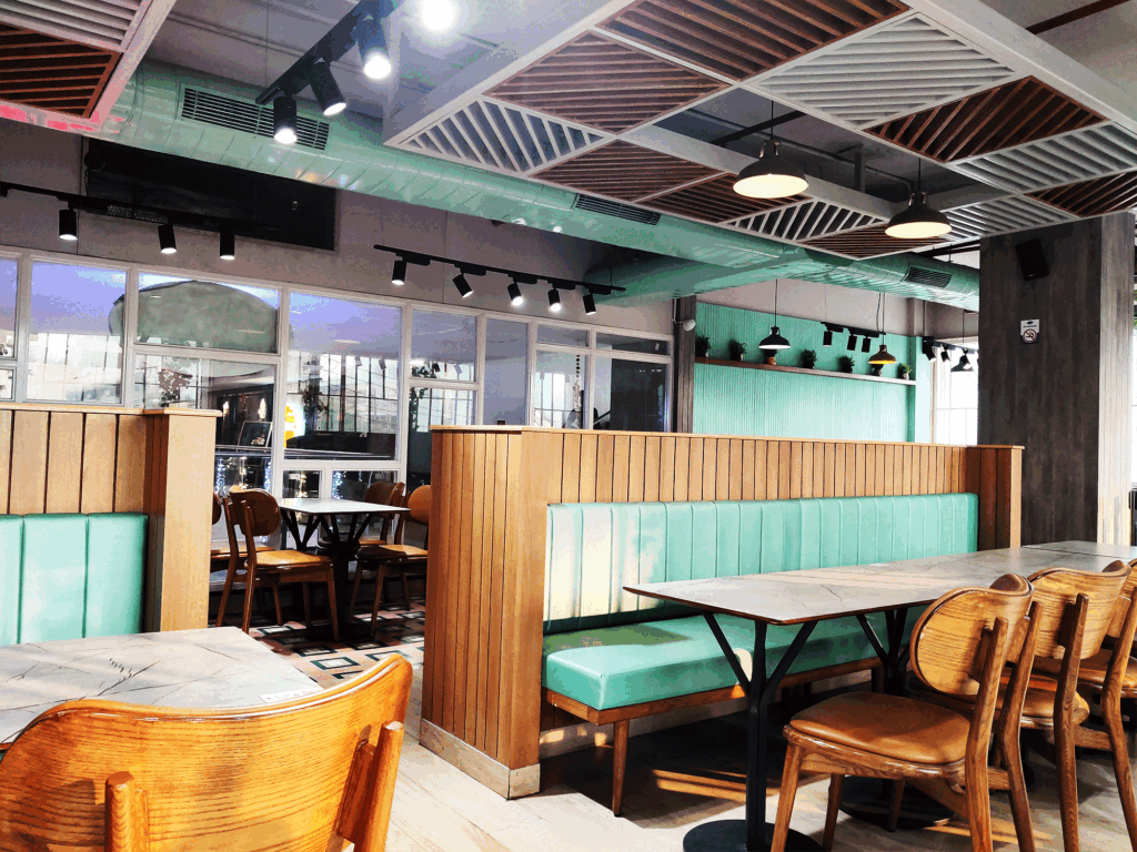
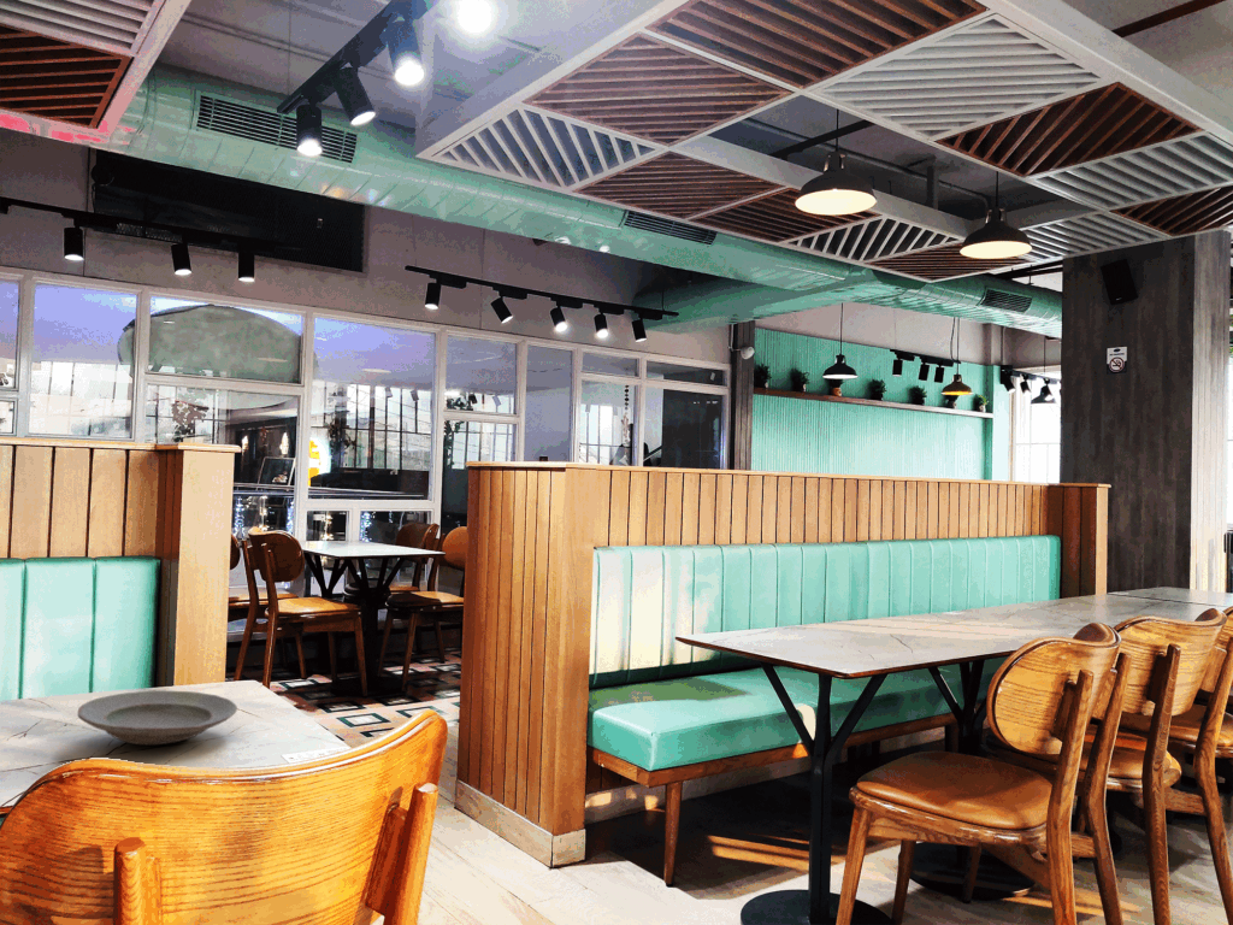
+ plate (159, 720)
